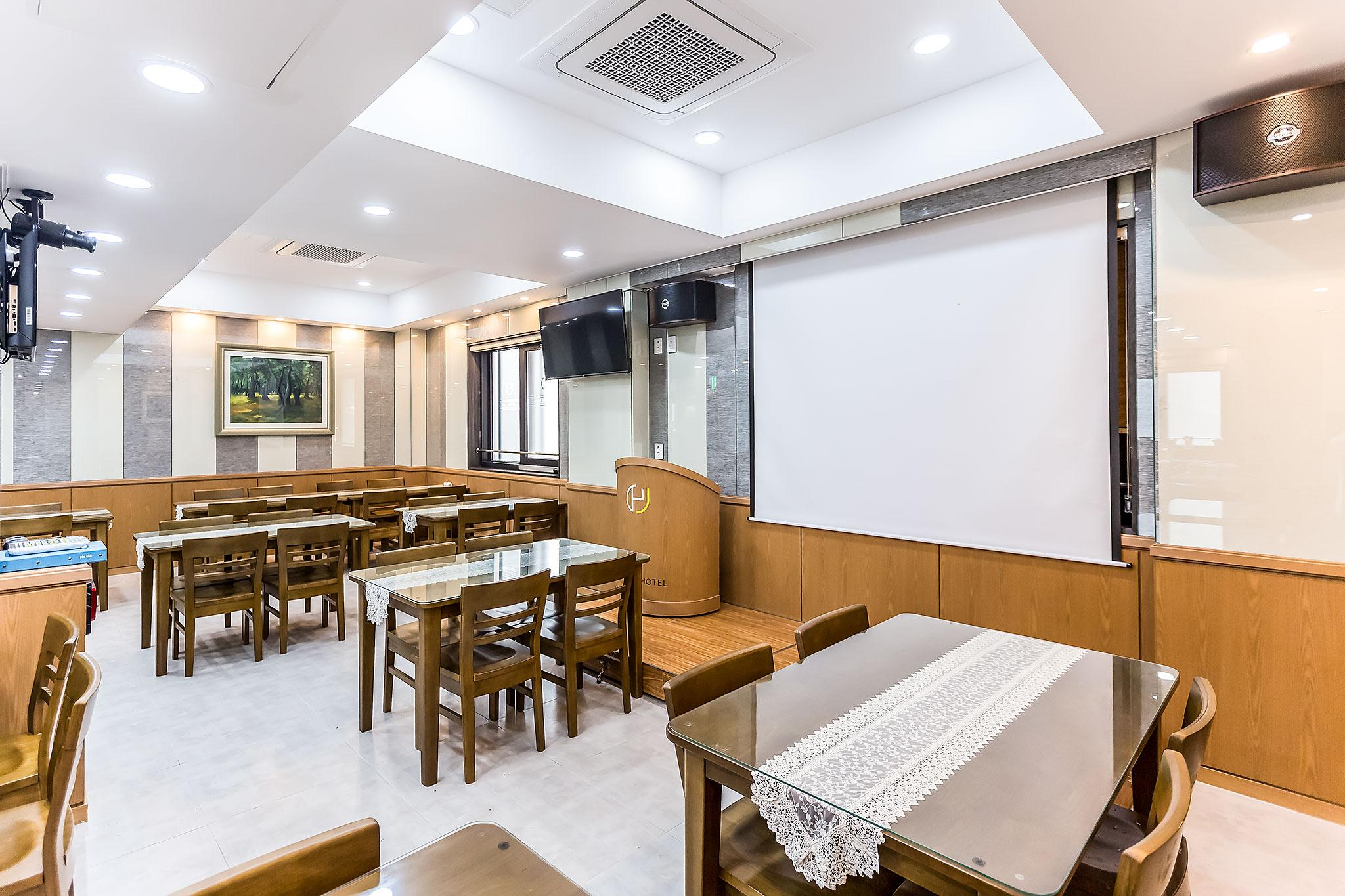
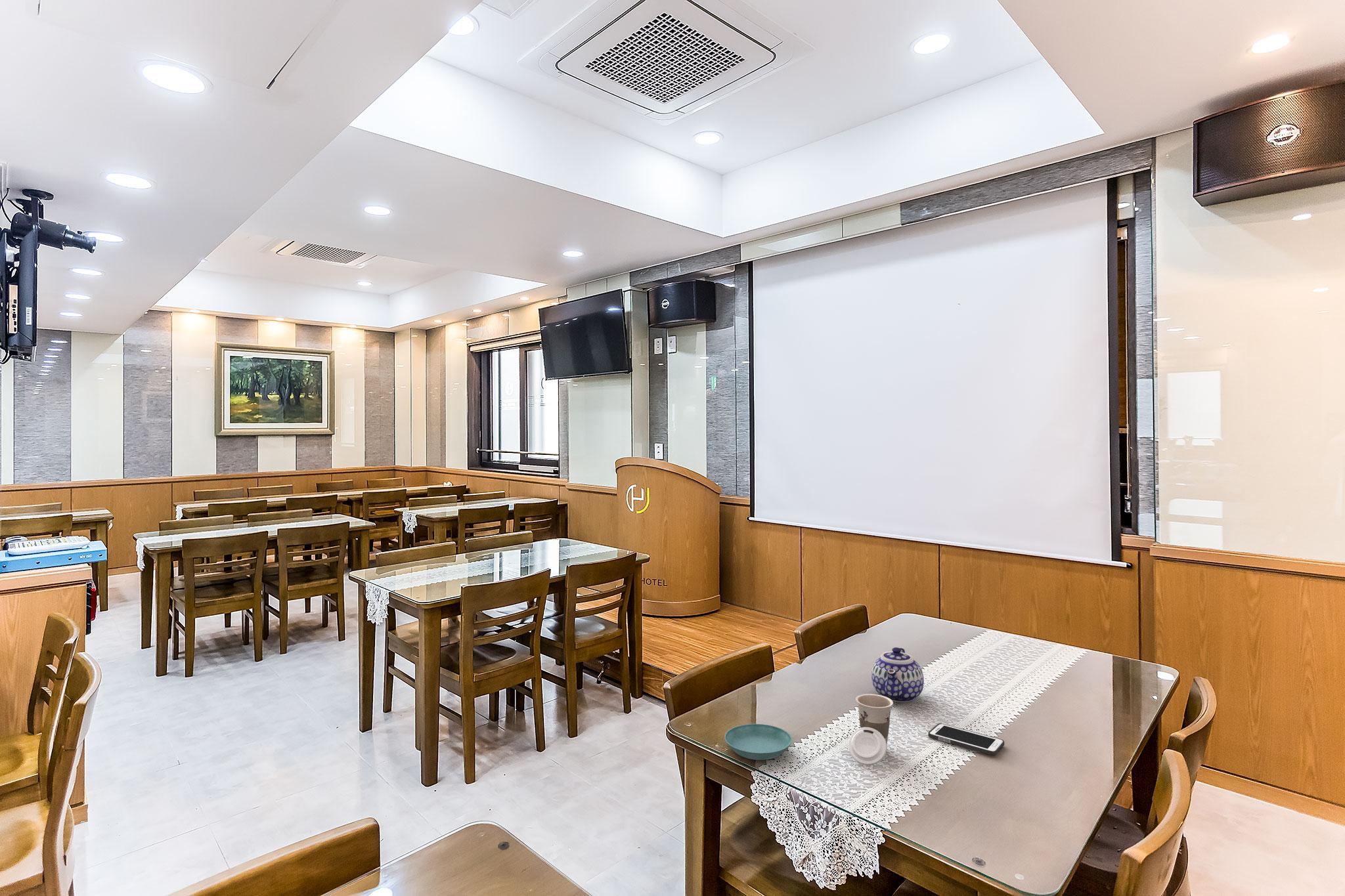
+ cup (871, 729)
+ cell phone (965, 738)
+ saucer (758, 743)
+ teapot (897, 672)
